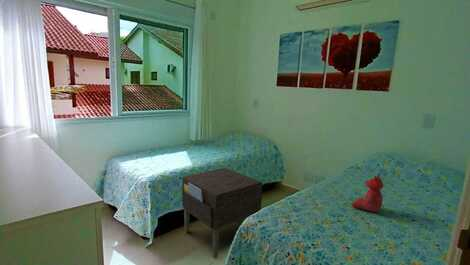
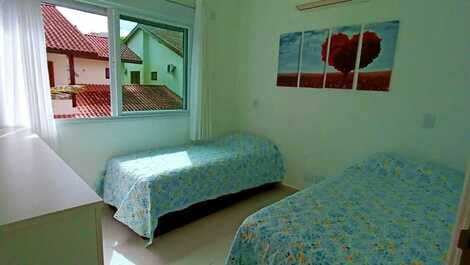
- stuffed bear (368, 190)
- nightstand (219, 208)
